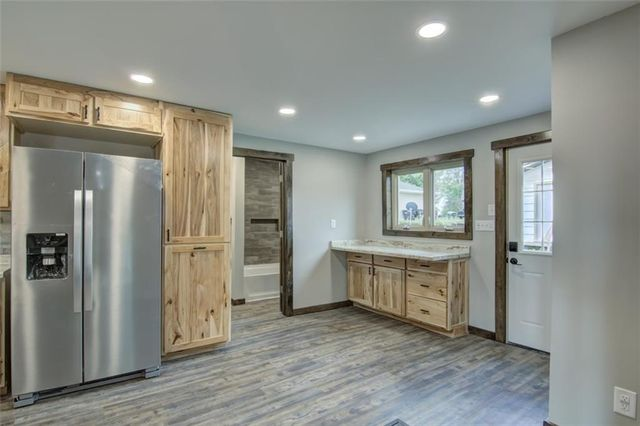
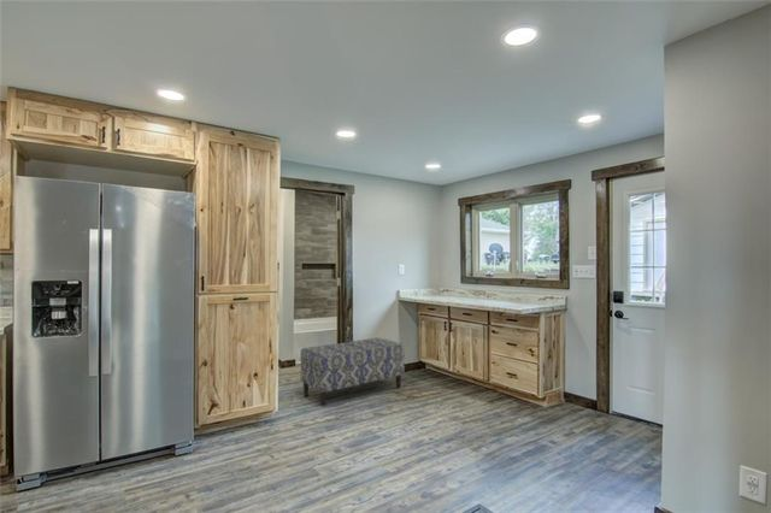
+ bench (353, 368)
